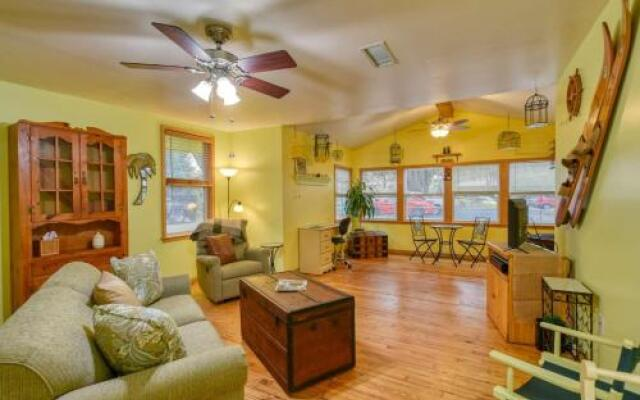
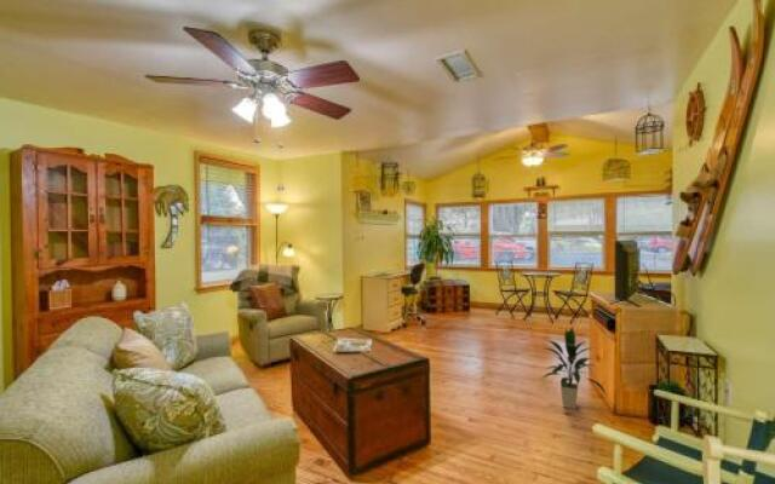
+ indoor plant (570, 370)
